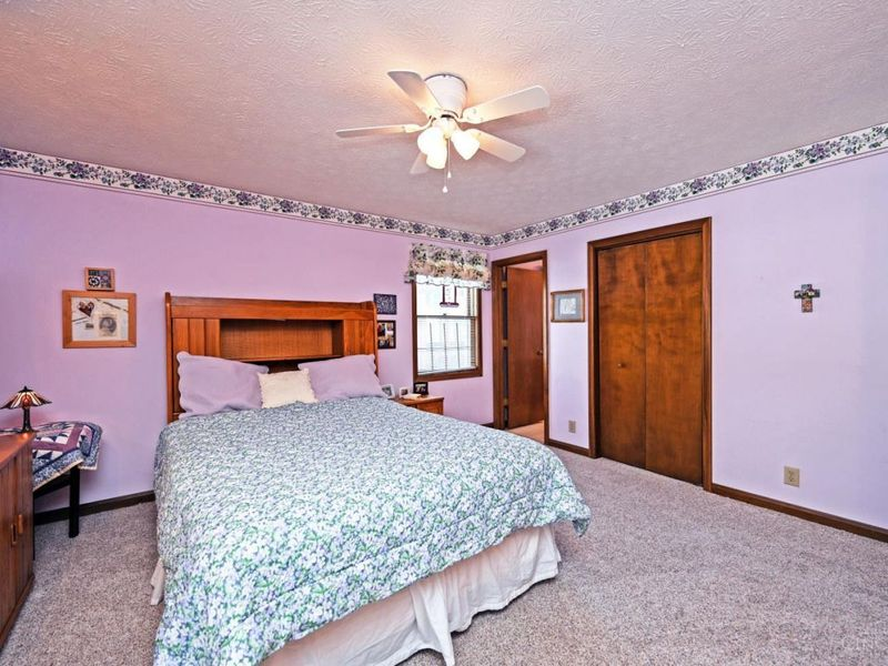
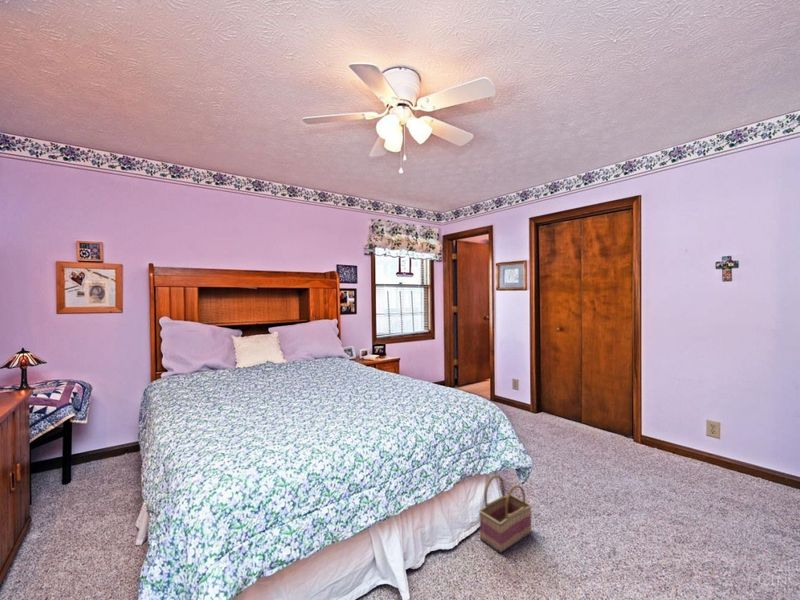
+ basket (505, 508)
